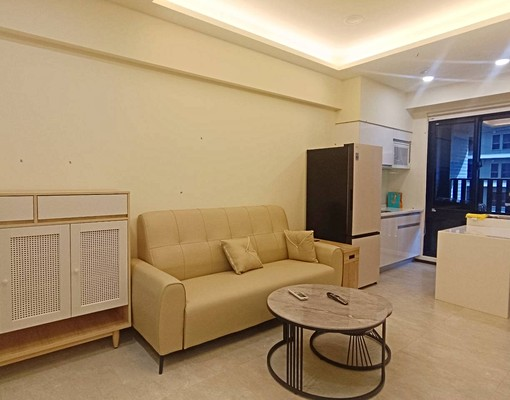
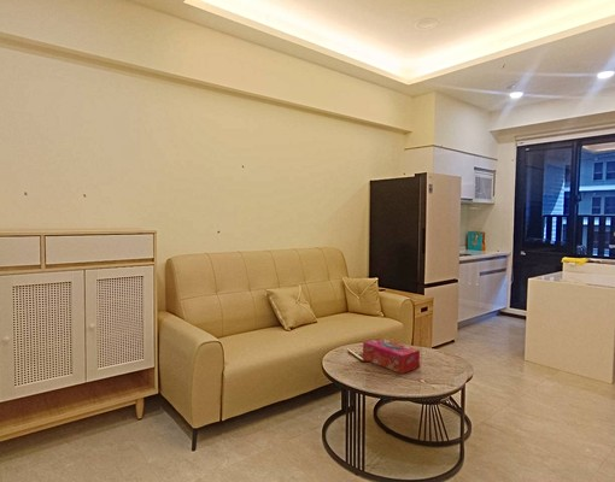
+ tissue box (390, 354)
